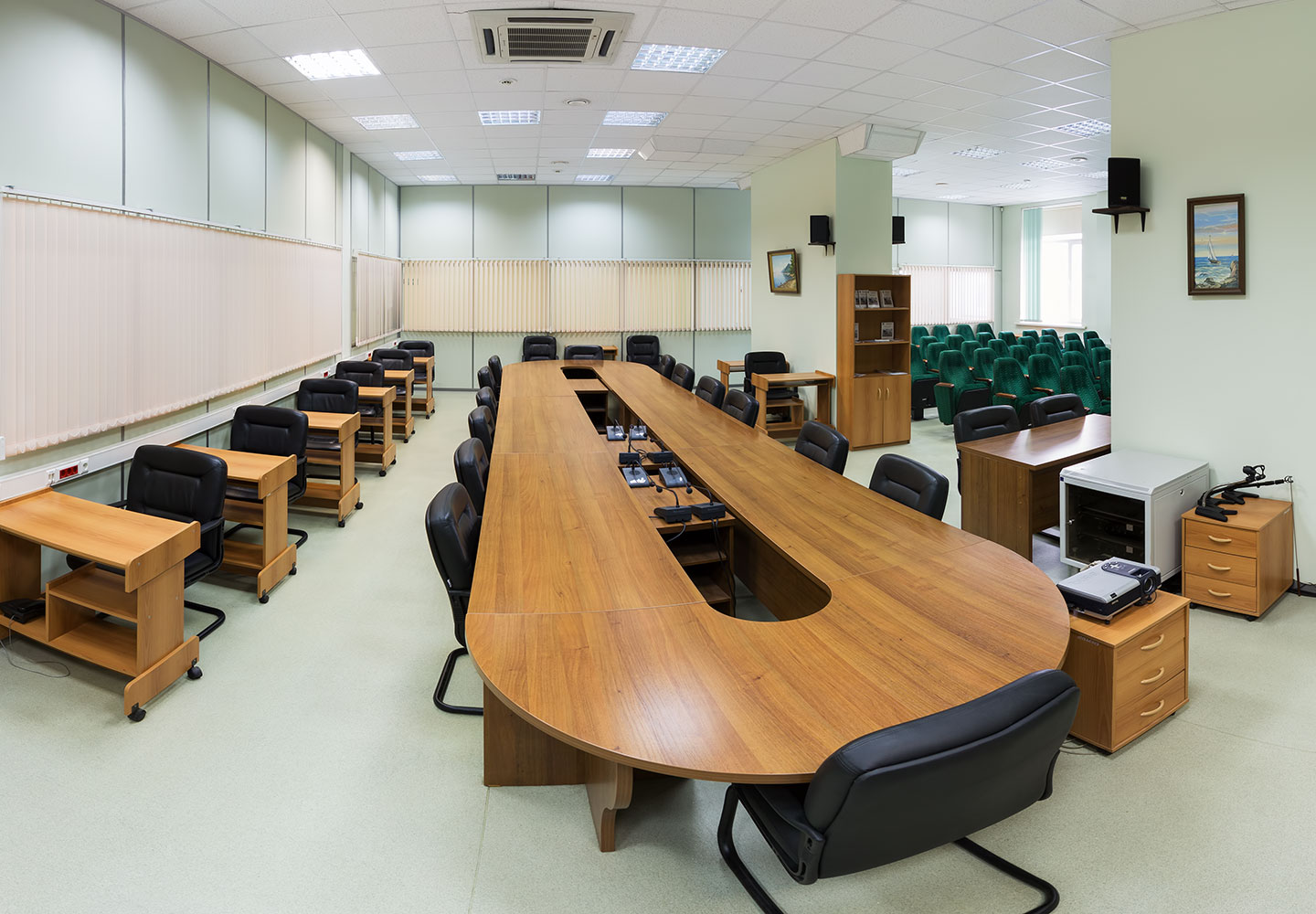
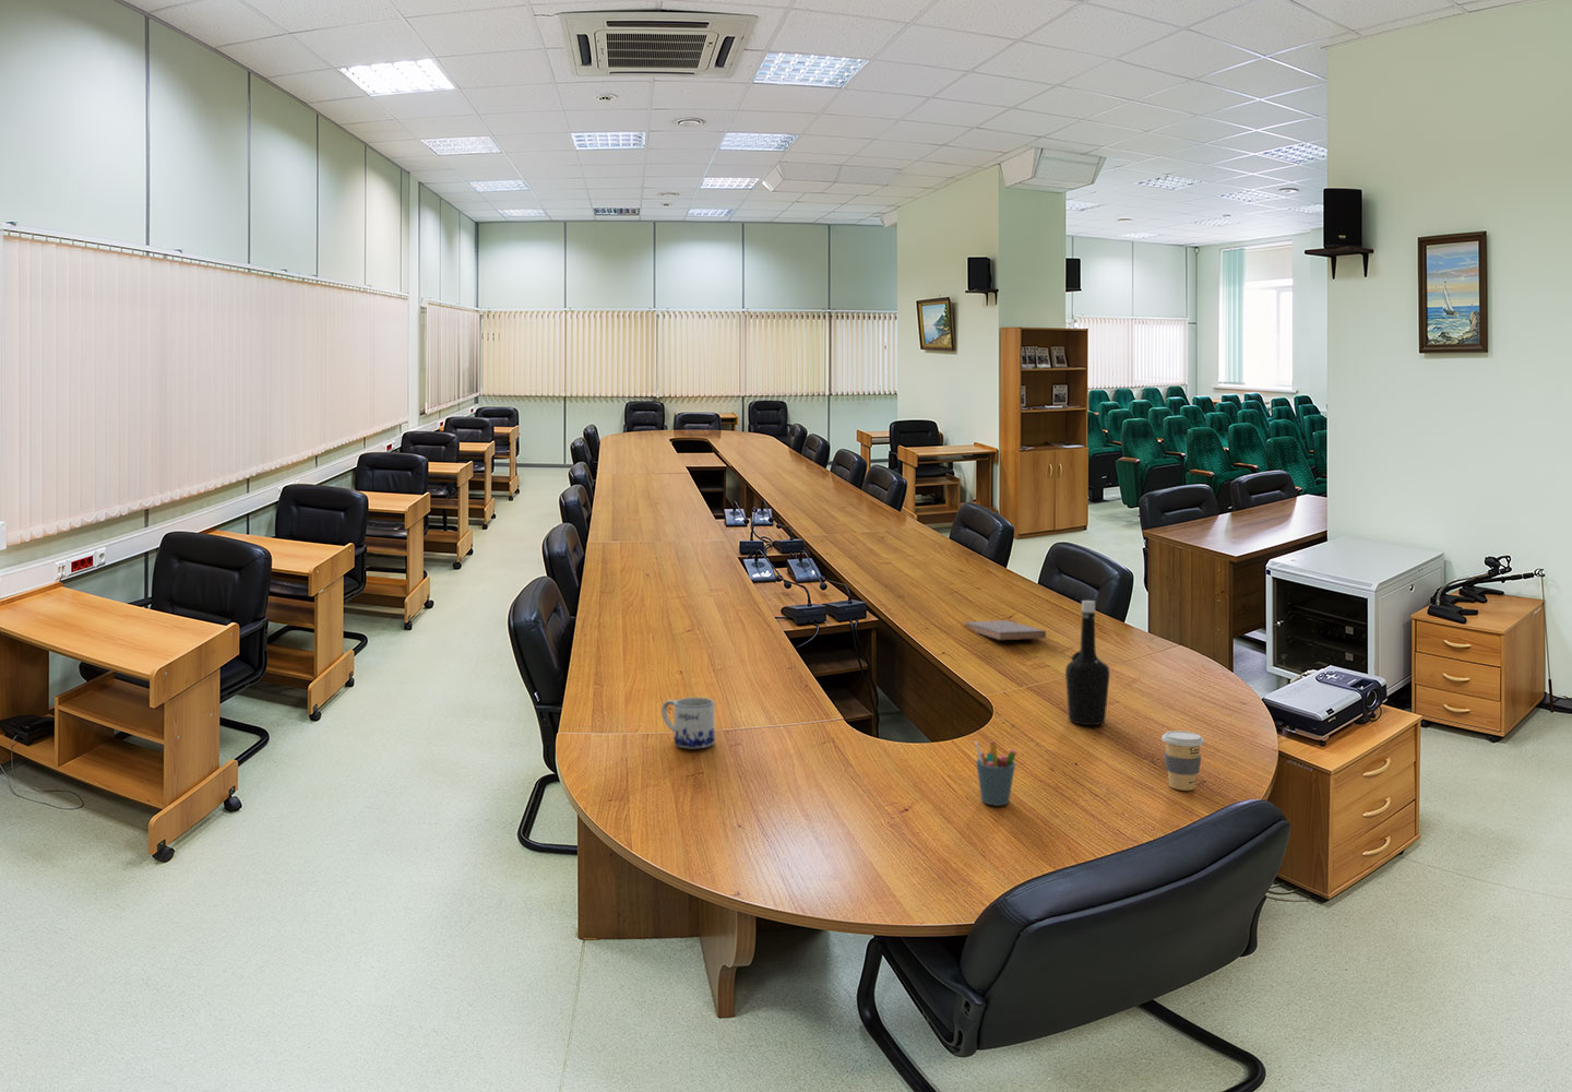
+ mug (689, 720)
+ coffee cup (1181, 760)
+ pen holder (995, 771)
+ bottle (1087, 661)
+ book (1003, 628)
